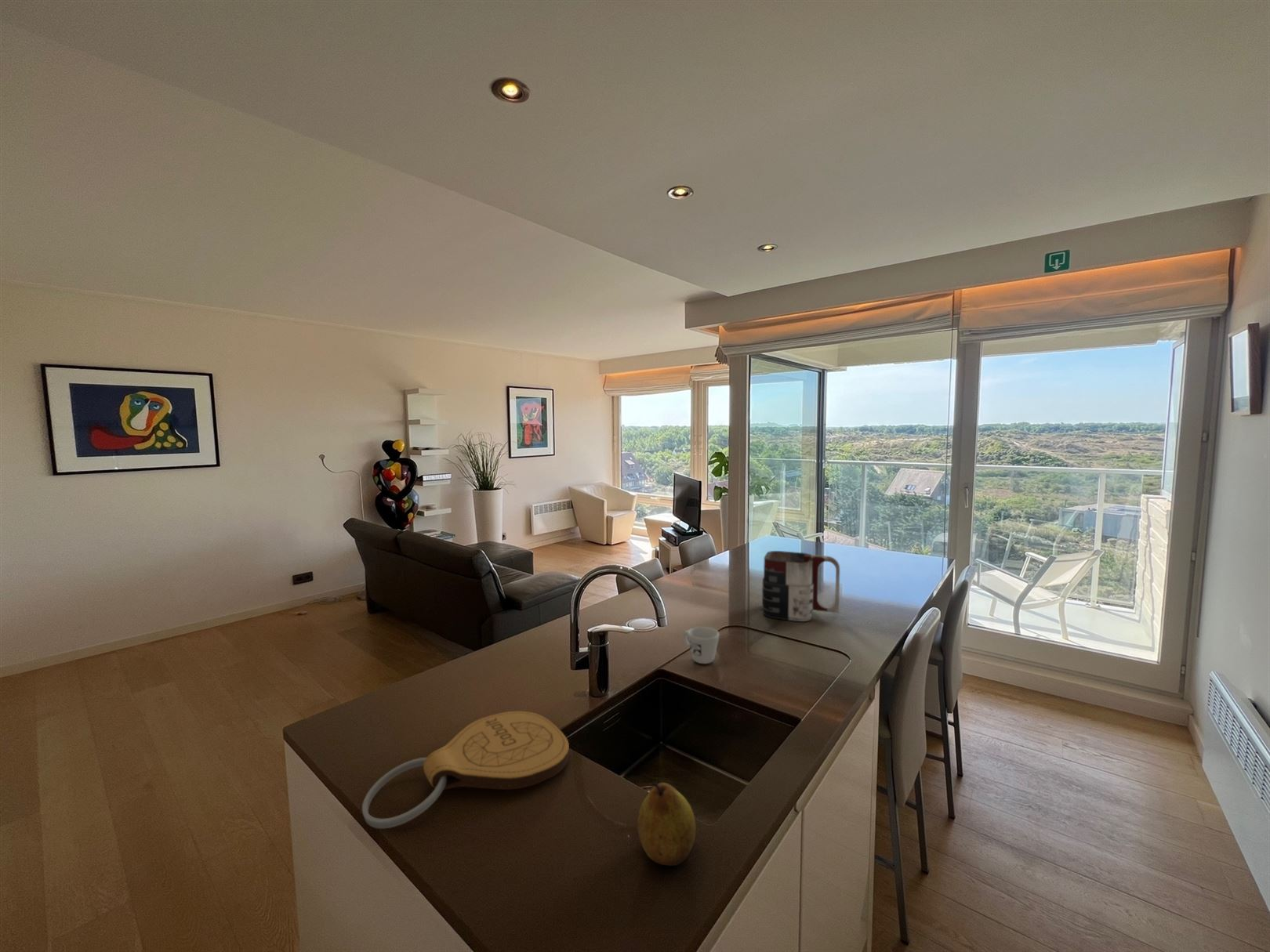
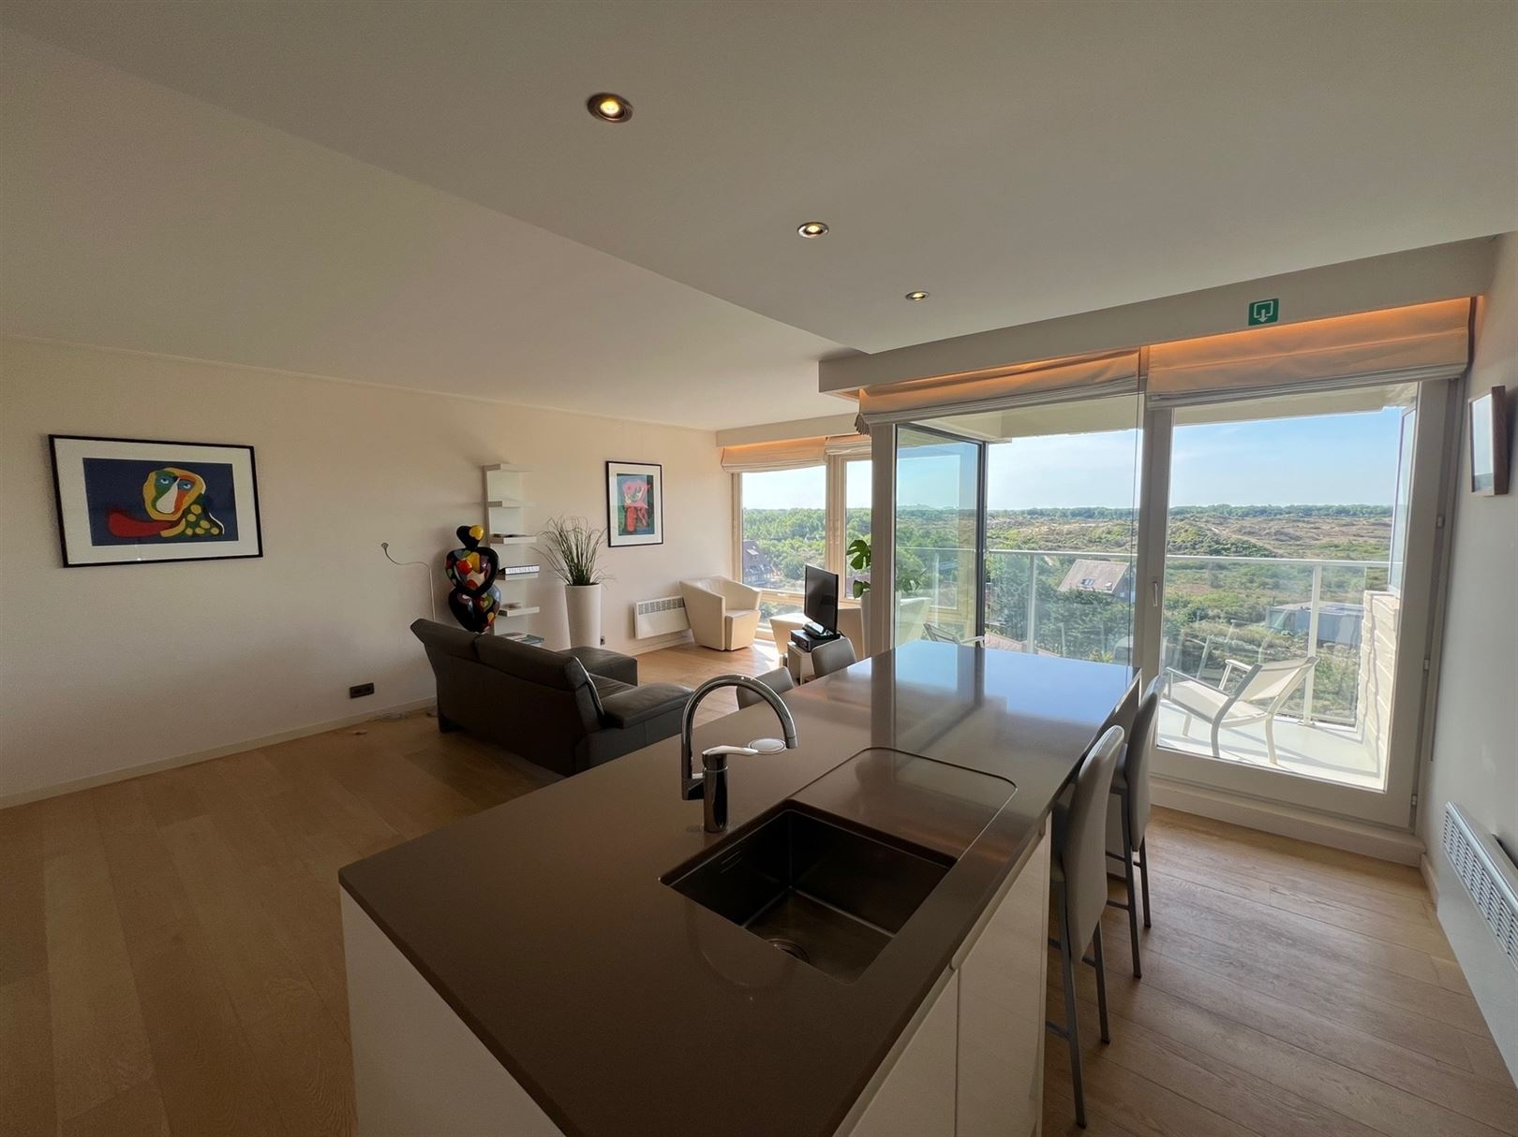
- mug (698, 644)
- key chain (470, 760)
- mug (800, 584)
- fruit (666, 812)
